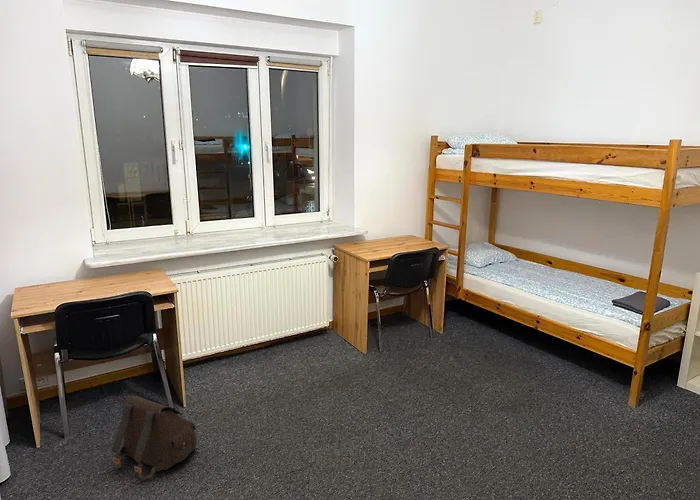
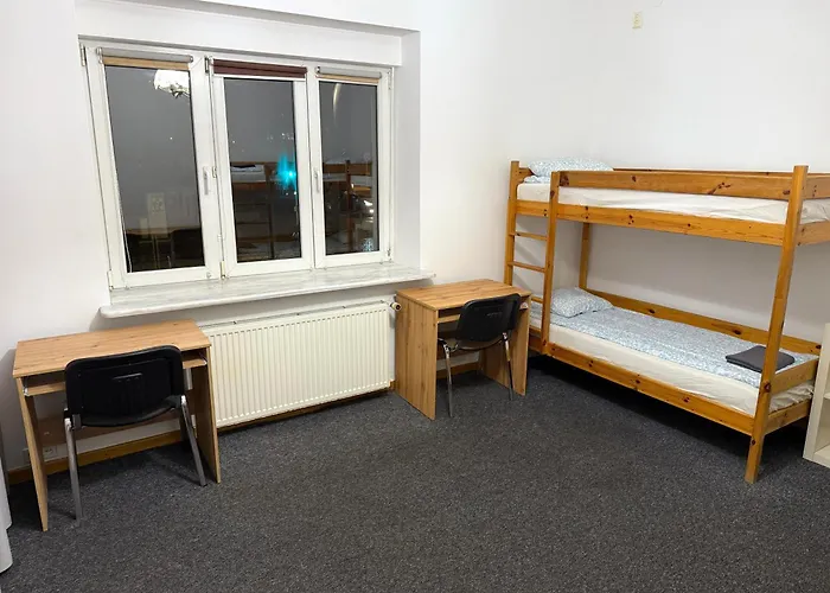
- satchel (151, 429)
